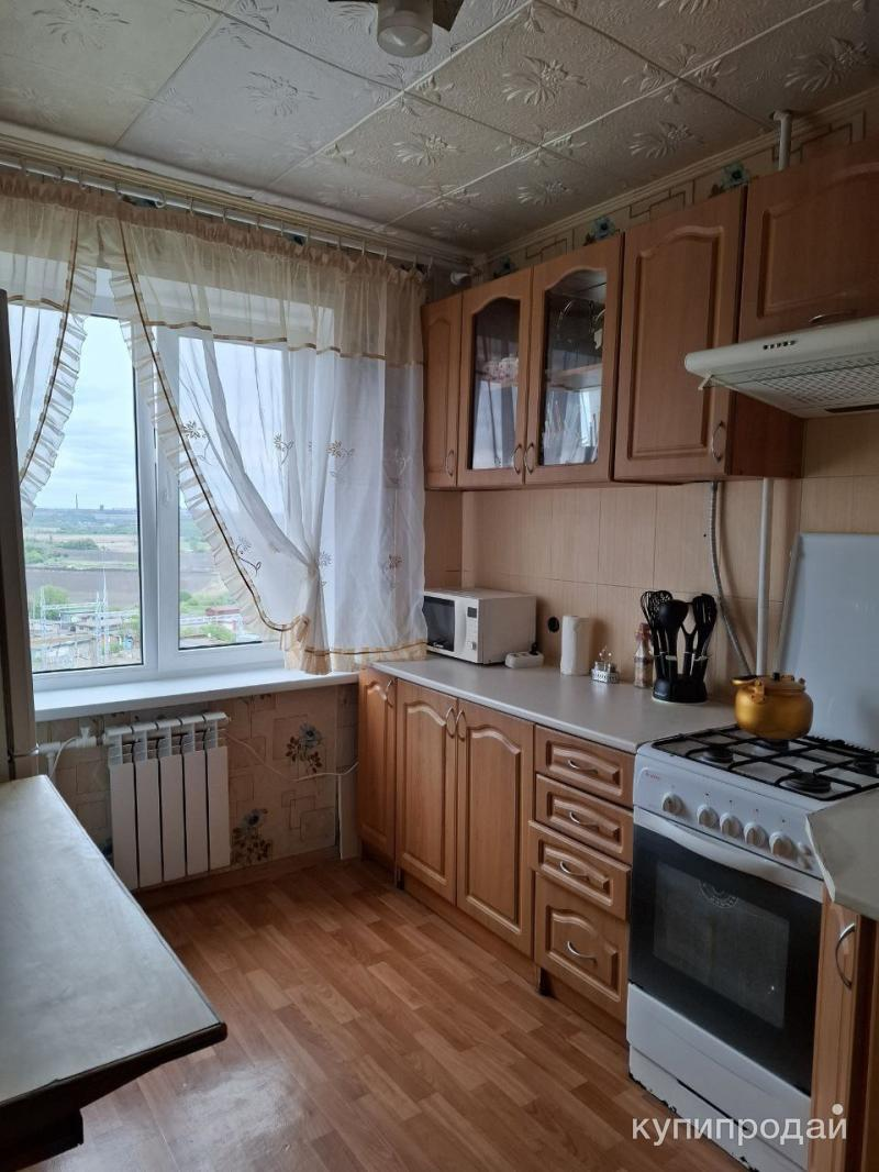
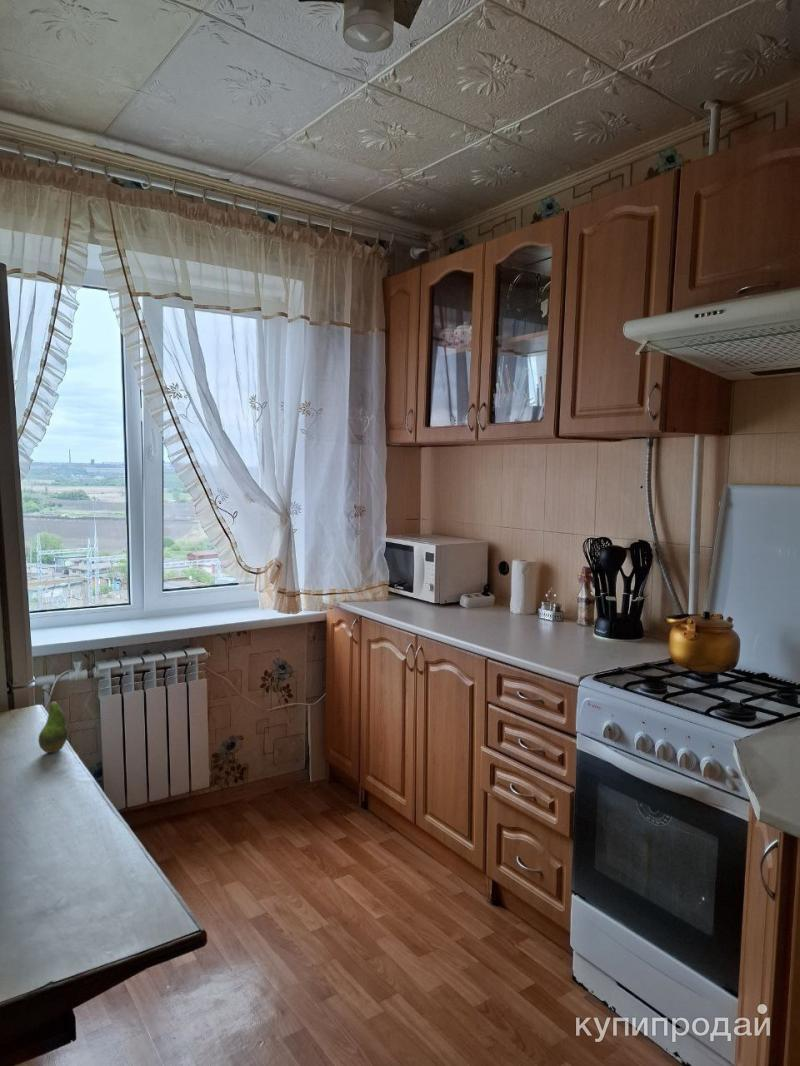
+ fruit (52, 720)
